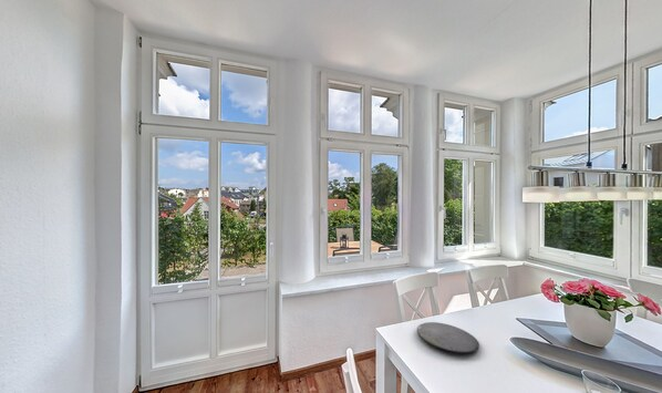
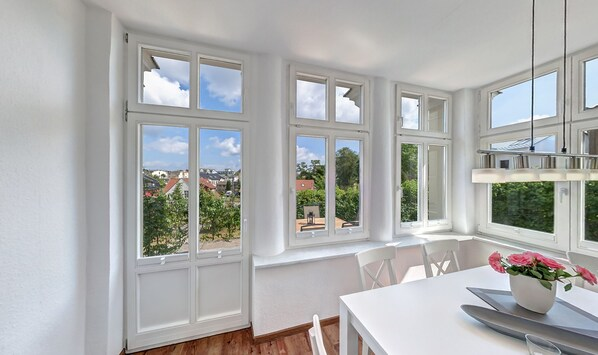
- plate (446, 335)
